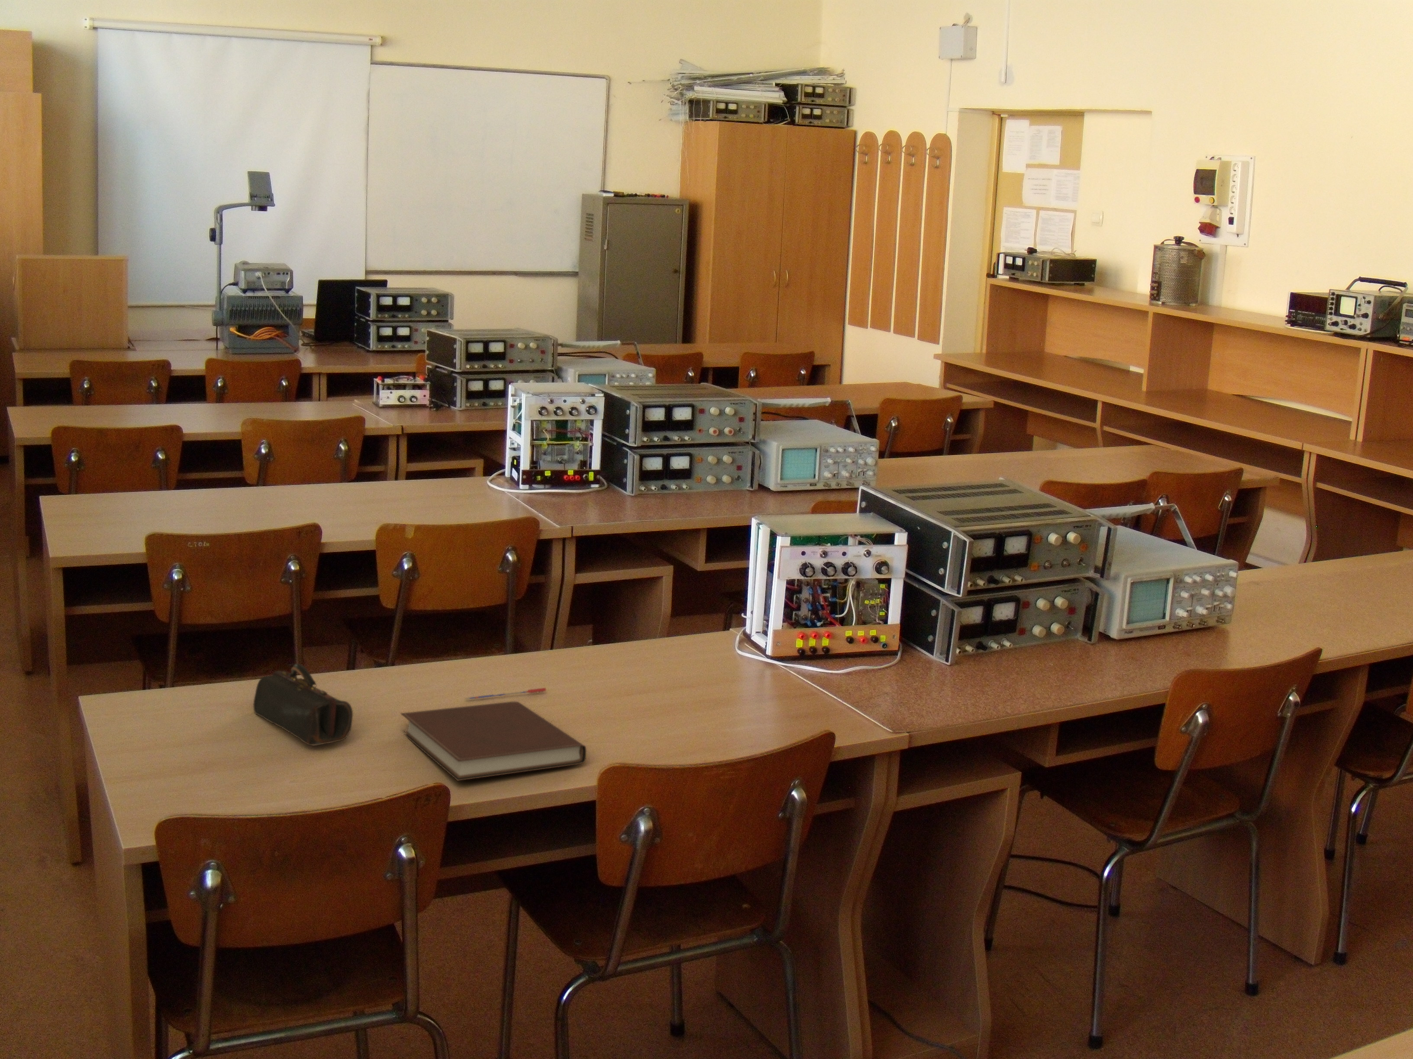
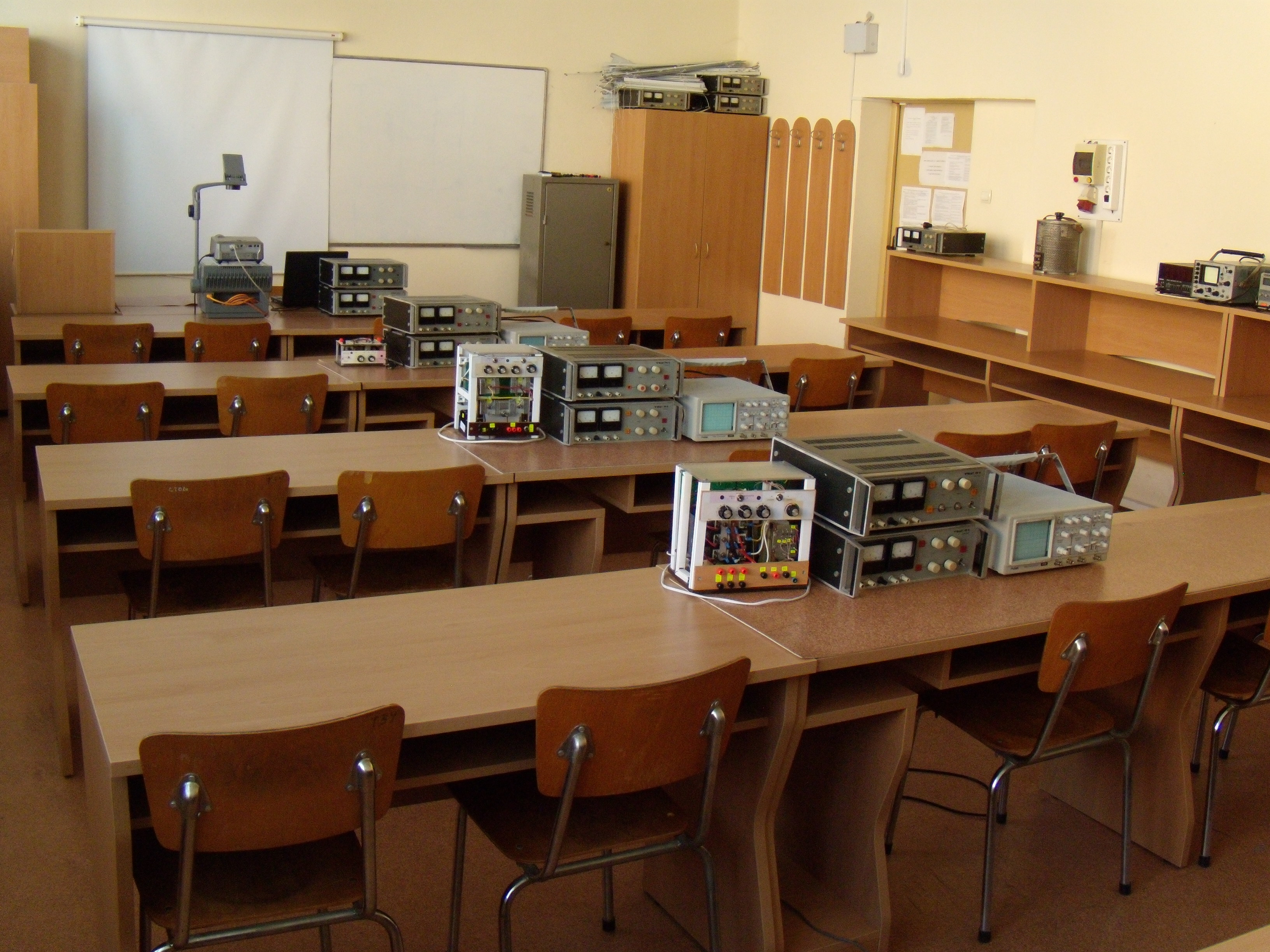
- pencil case (303, 695)
- notebook (491, 738)
- pen (505, 693)
